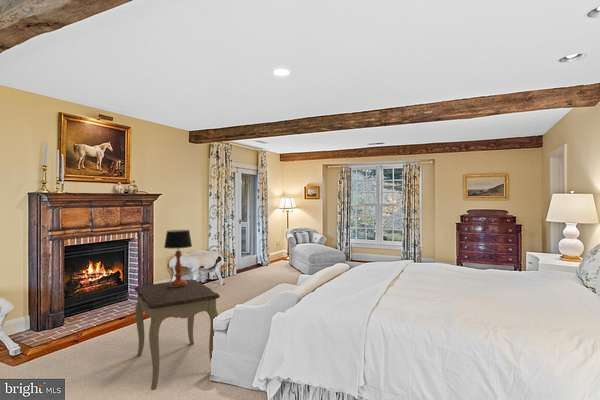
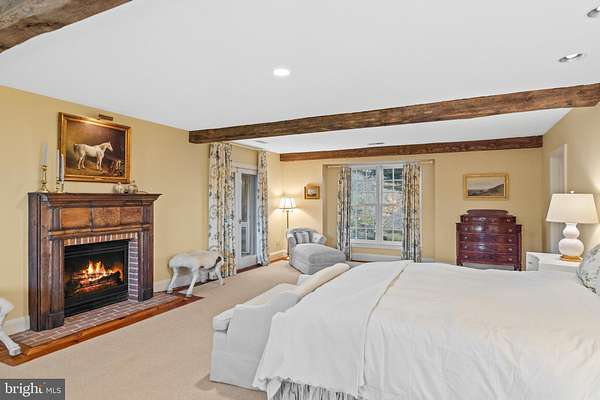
- table lamp (178, 257)
- side table (175, 317)
